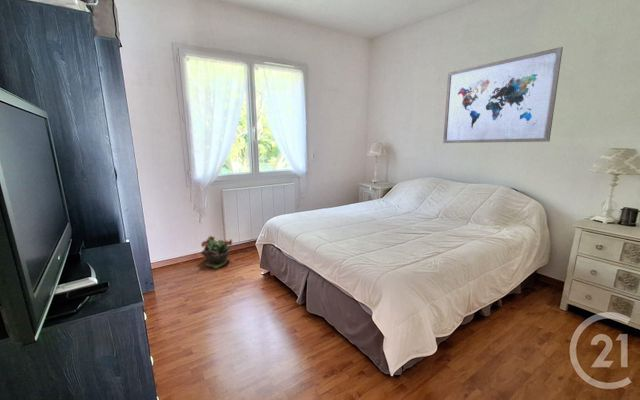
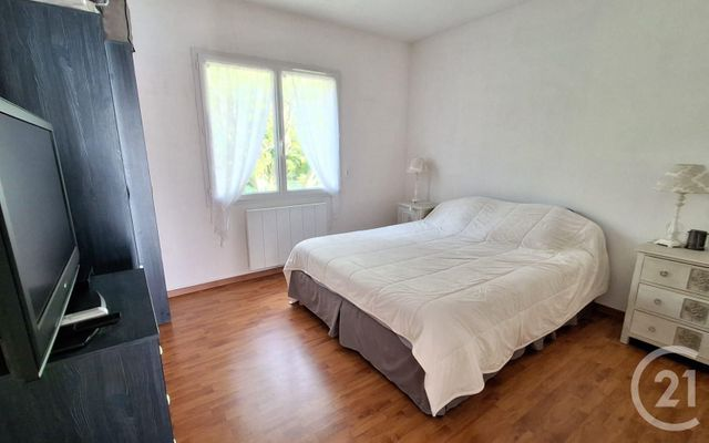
- wall art (492, 103)
- potted plant (216, 249)
